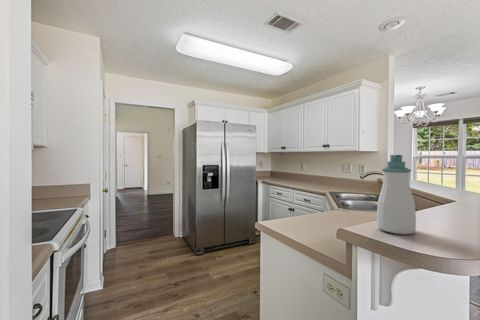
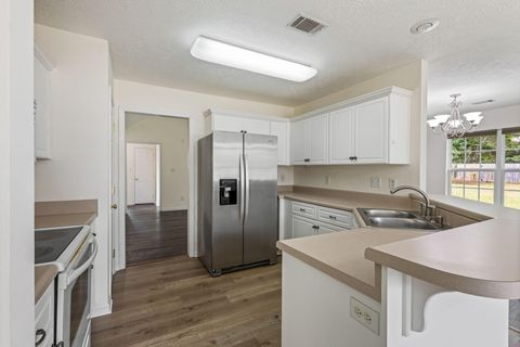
- soap bottle (395, 192)
